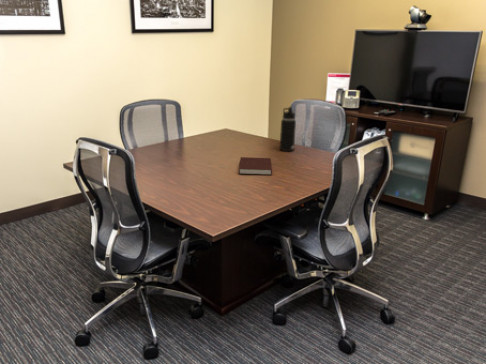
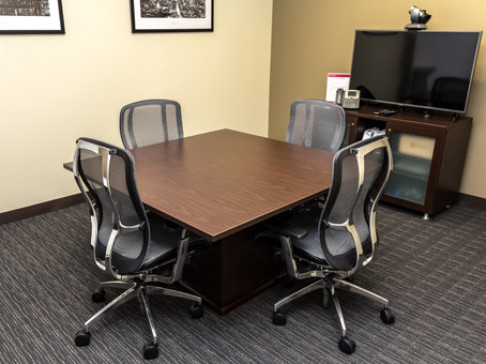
- water bottle (287, 127)
- notebook (255, 165)
